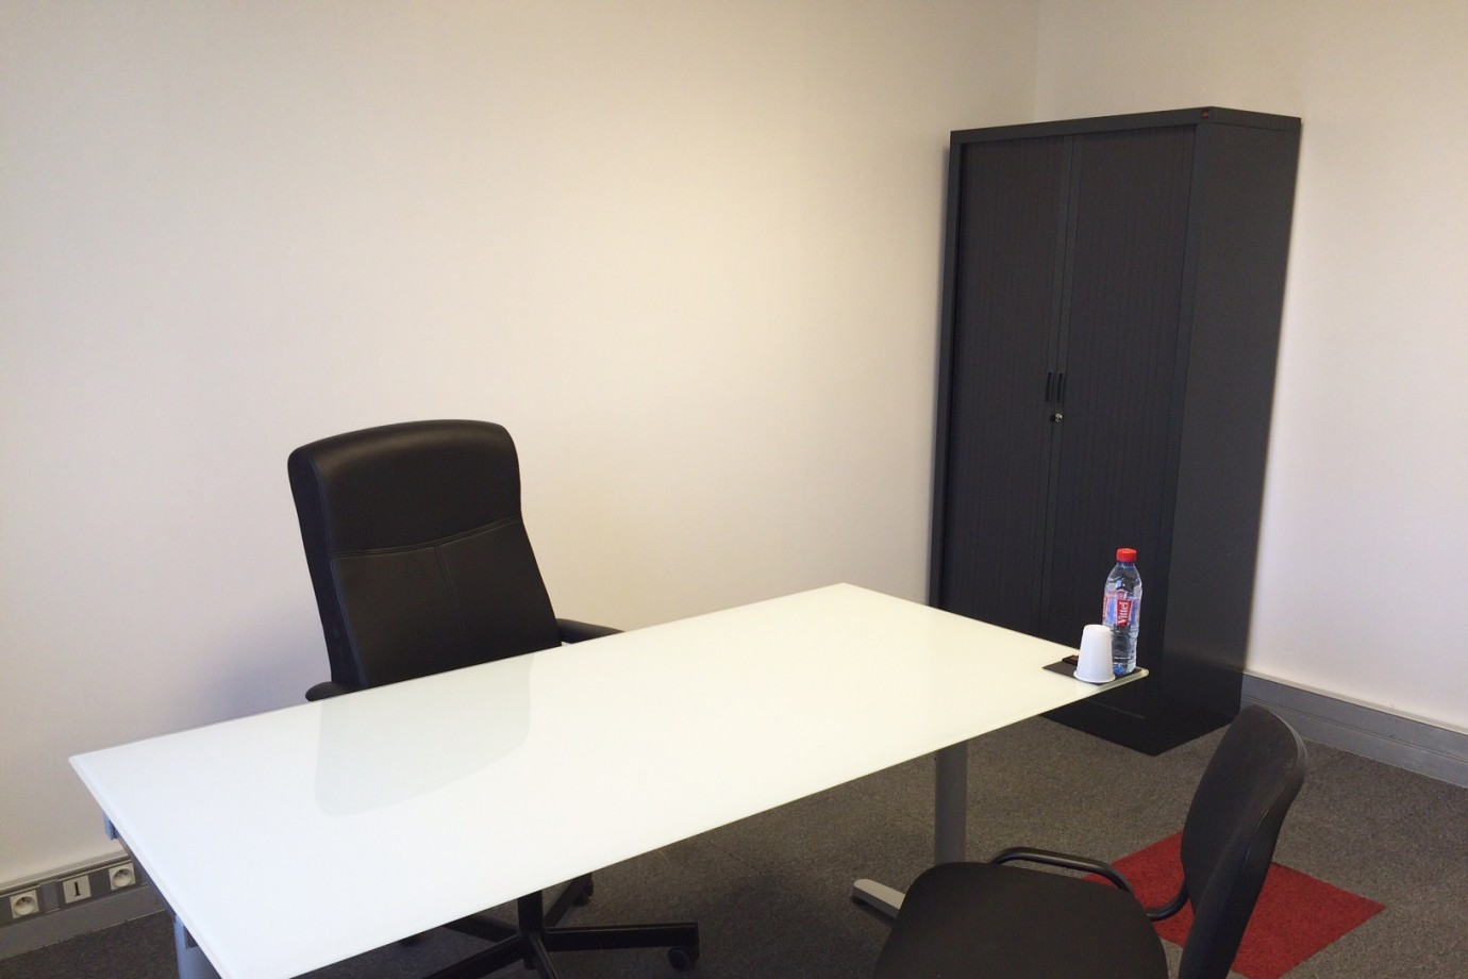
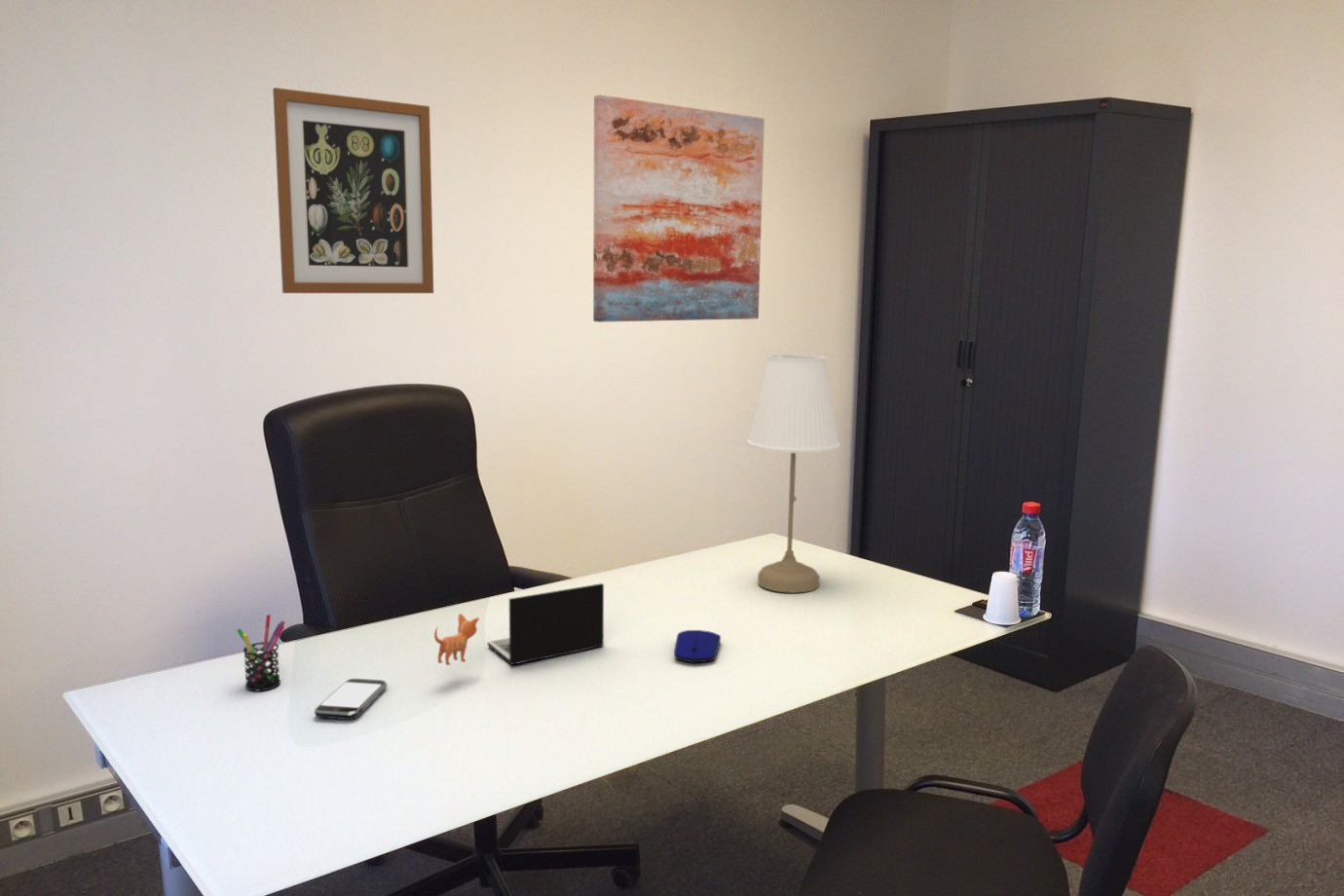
+ wall art (682, 215)
+ wall art (357, 197)
+ smartphone (352, 698)
+ pen holder (258, 651)
+ desk lamp (792, 471)
+ laptop (530, 624)
+ computer mouse (696, 644)
